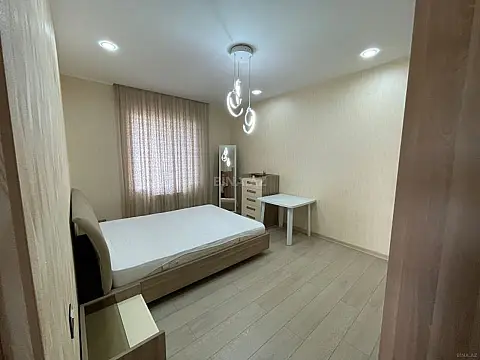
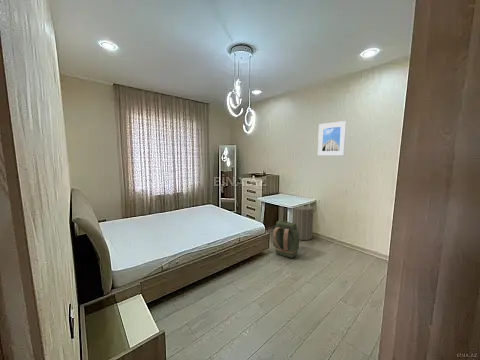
+ backpack (285, 238)
+ laundry hamper (302, 219)
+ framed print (331, 139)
